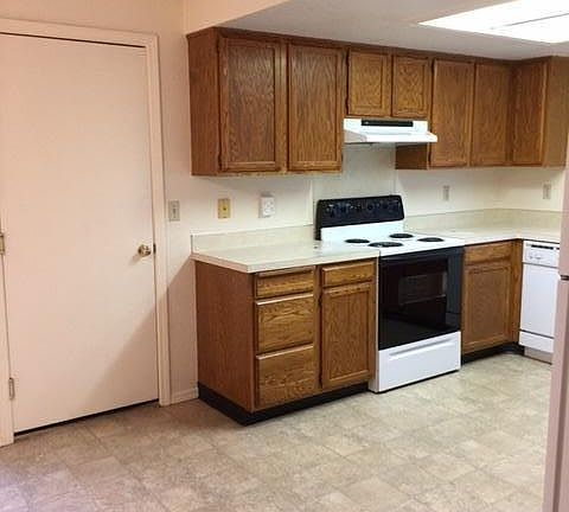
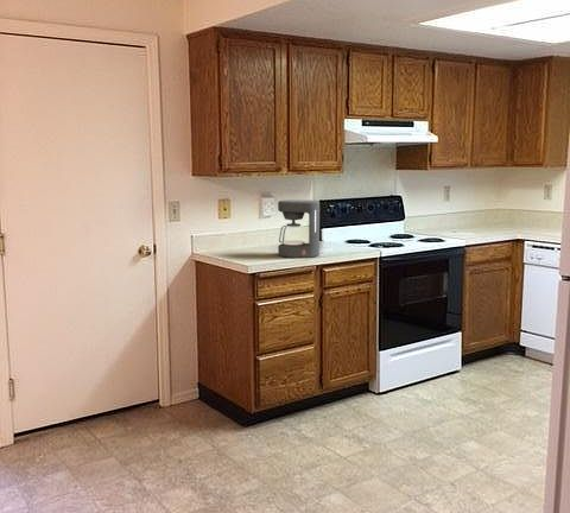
+ coffee maker (298, 226)
